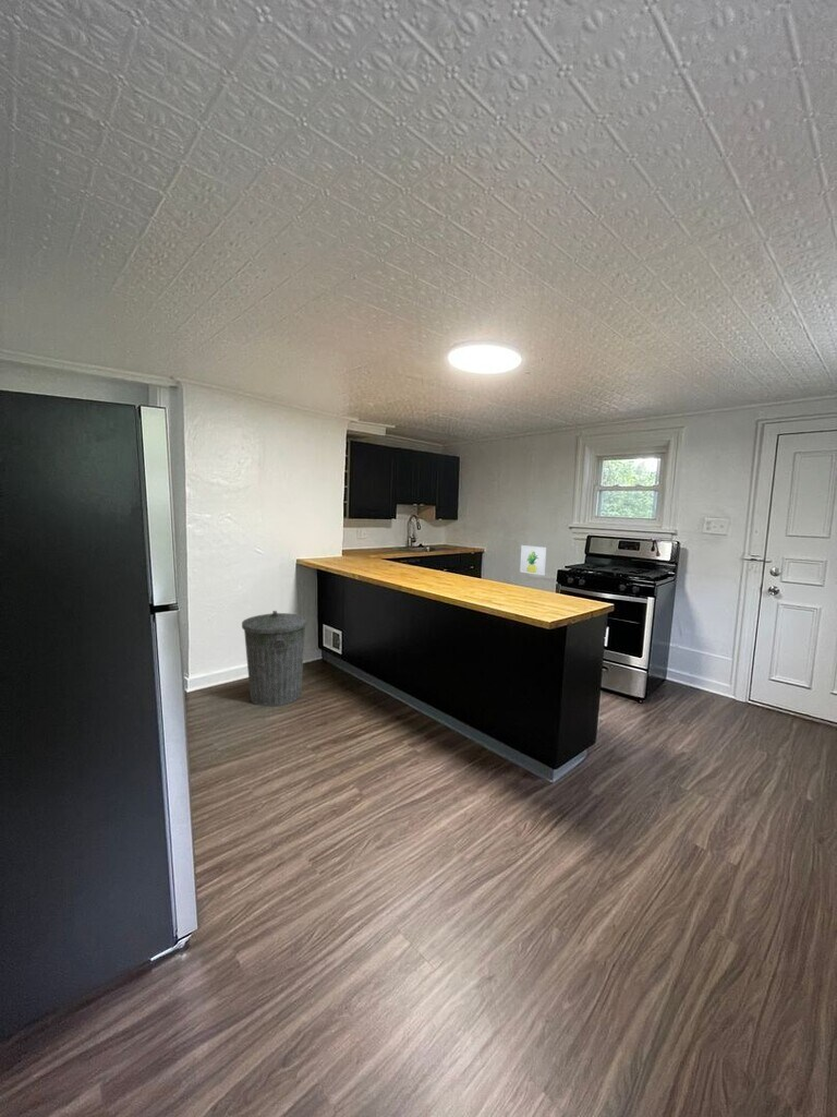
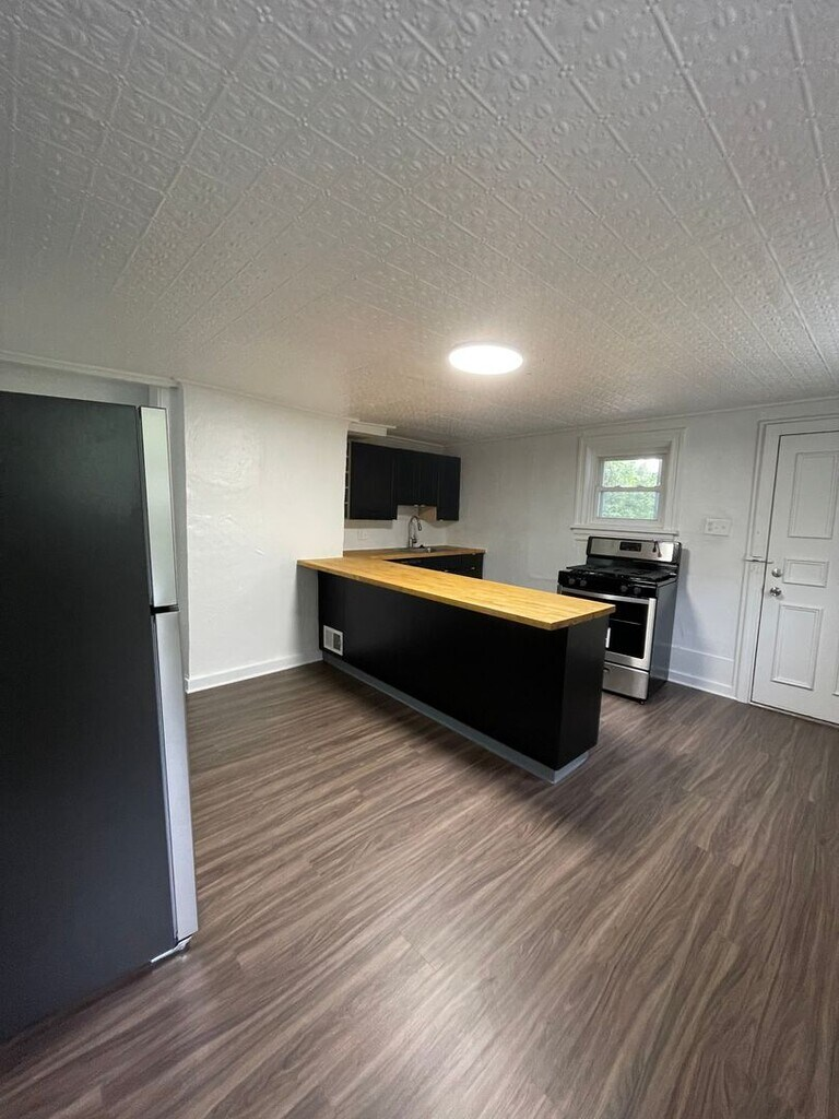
- trash can (275, 653)
- wall art (533, 560)
